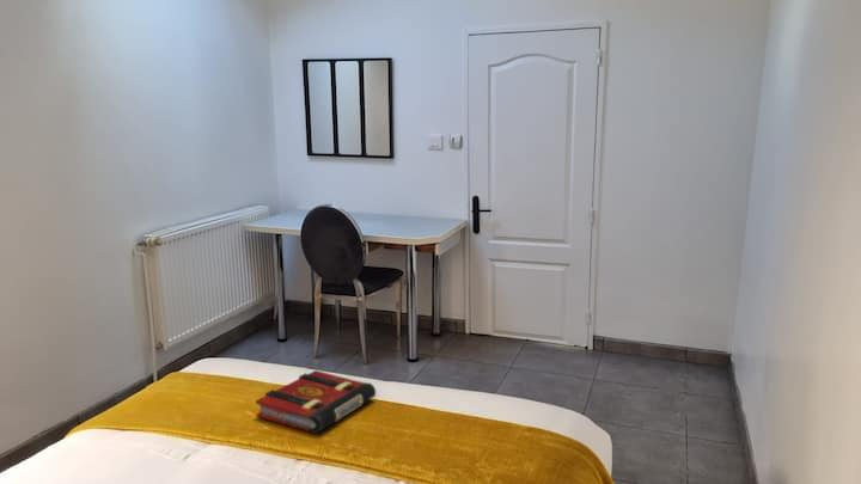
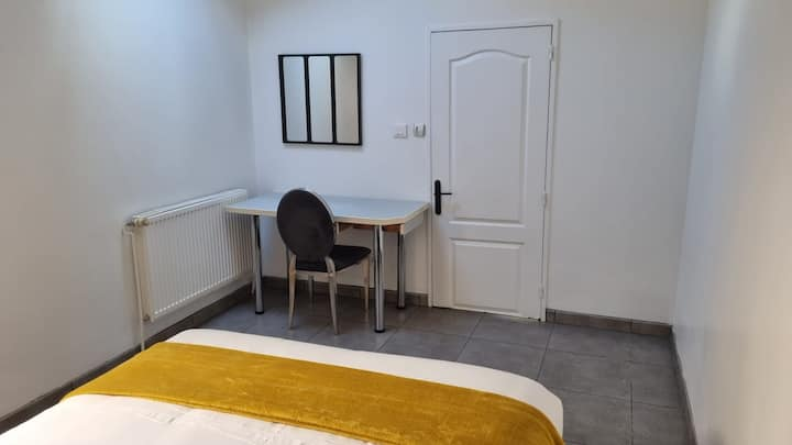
- book (317, 399)
